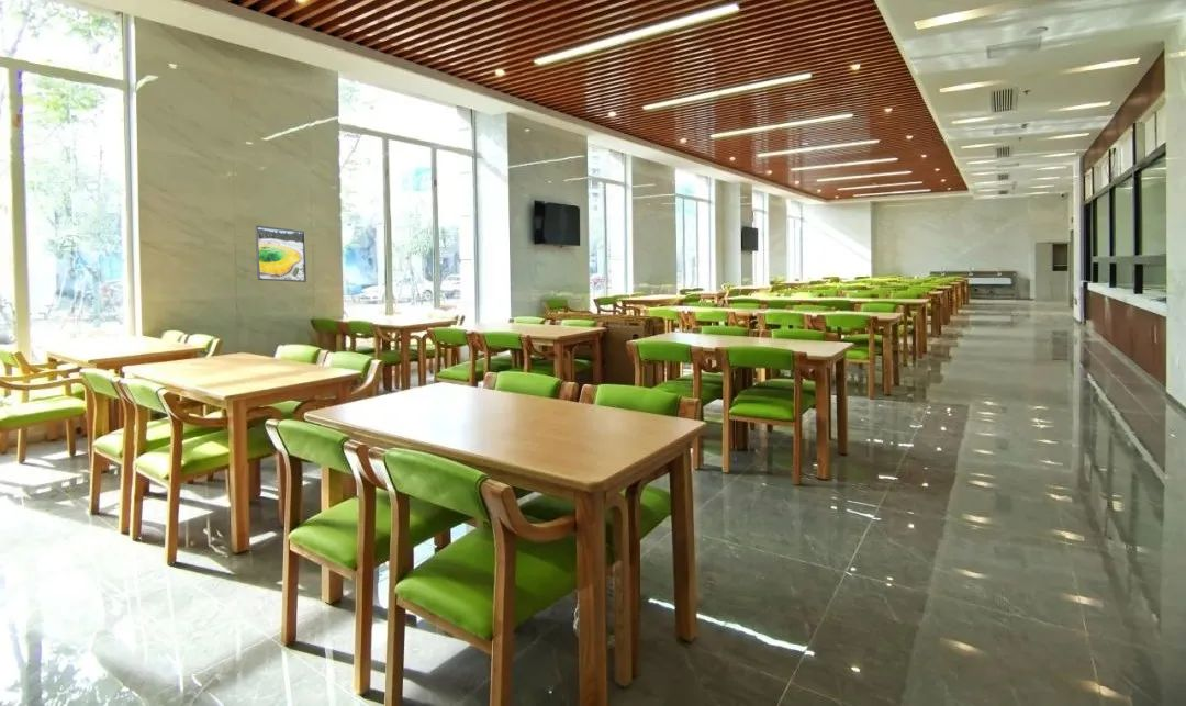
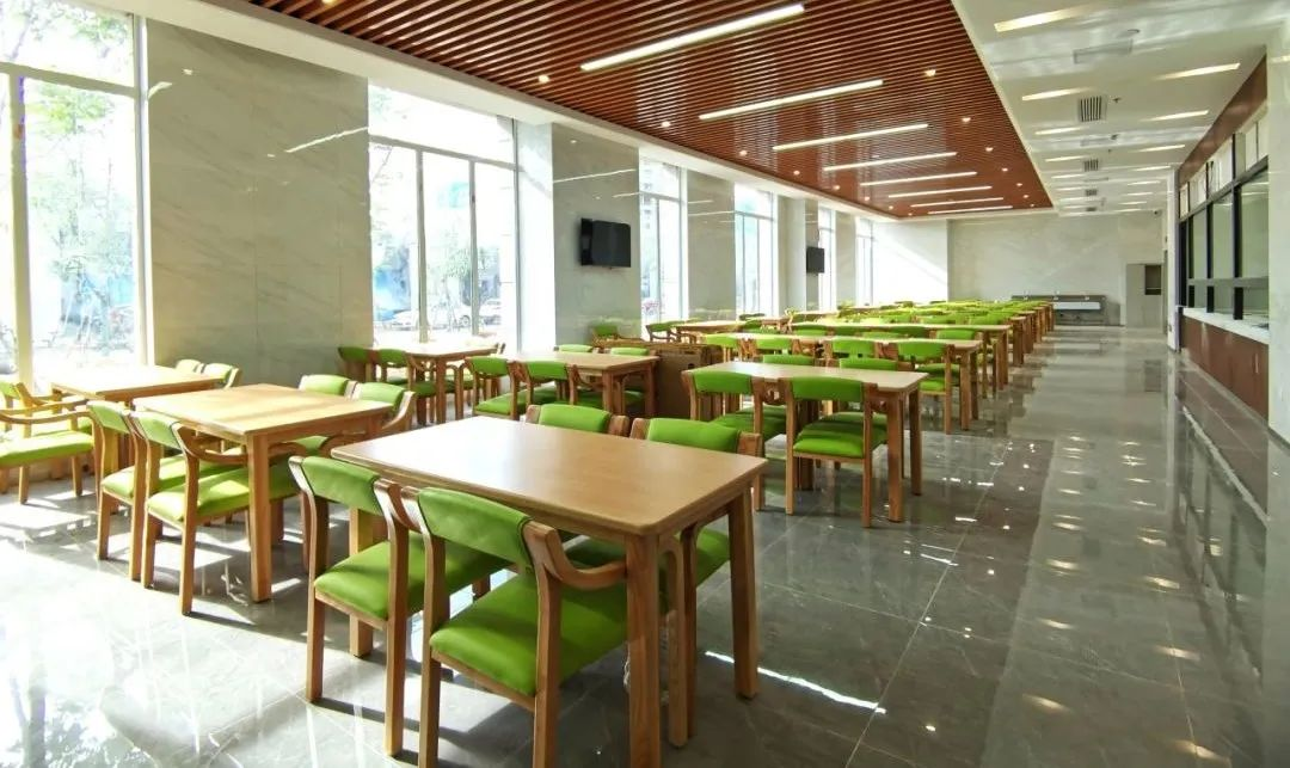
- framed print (281, 255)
